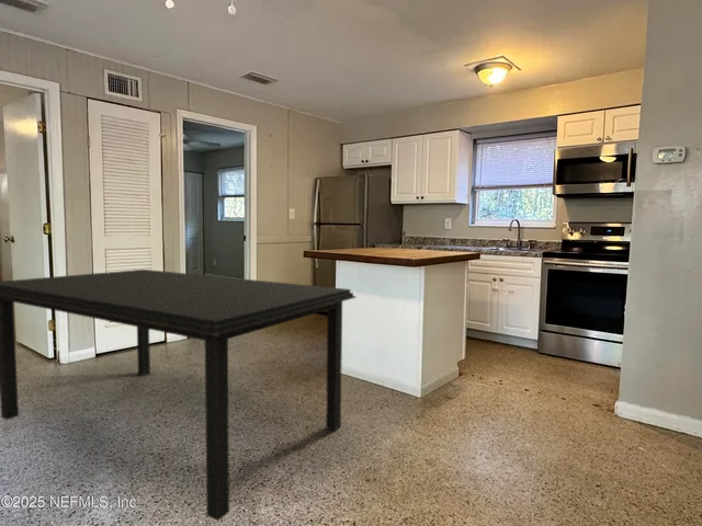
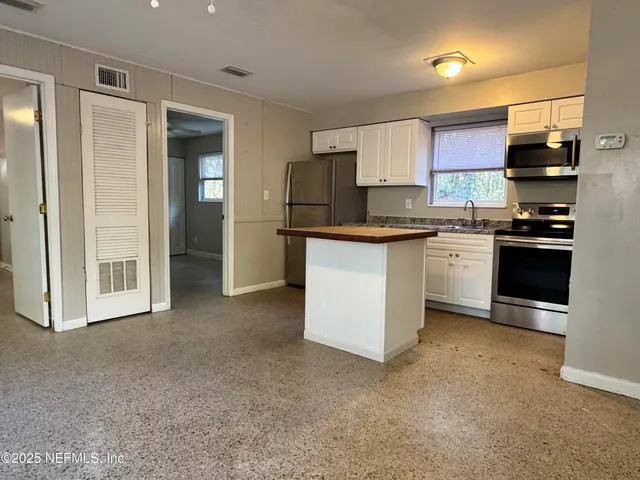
- dining table (149, 354)
